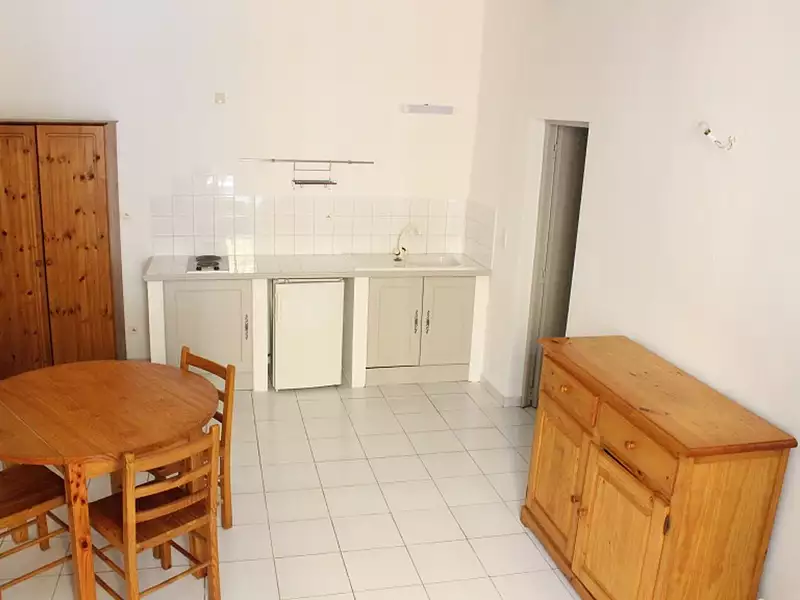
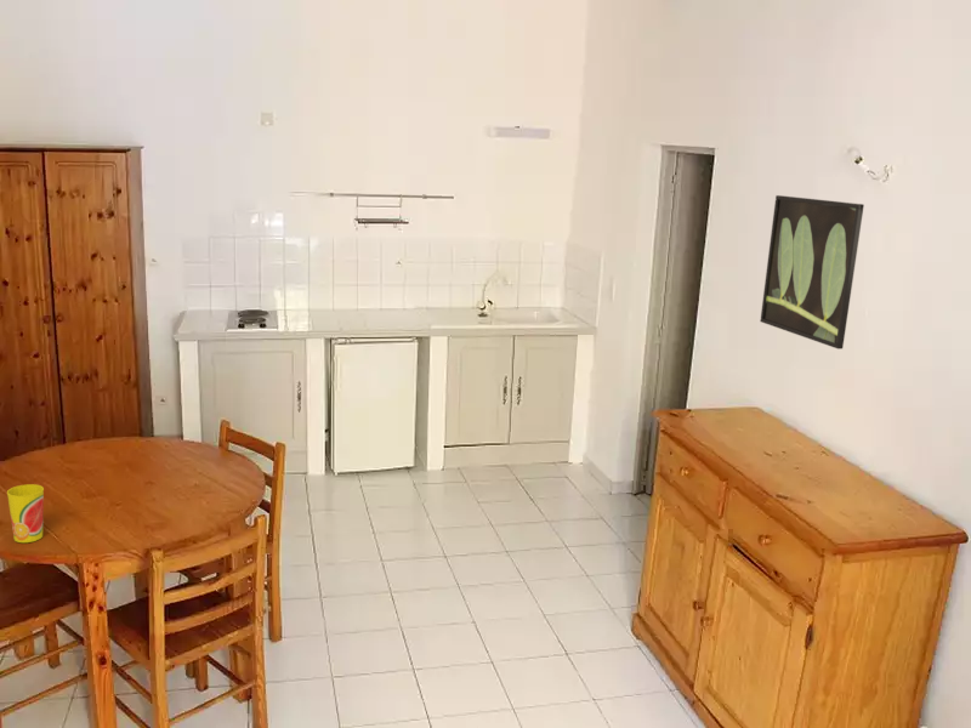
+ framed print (807, 268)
+ cup (27, 513)
